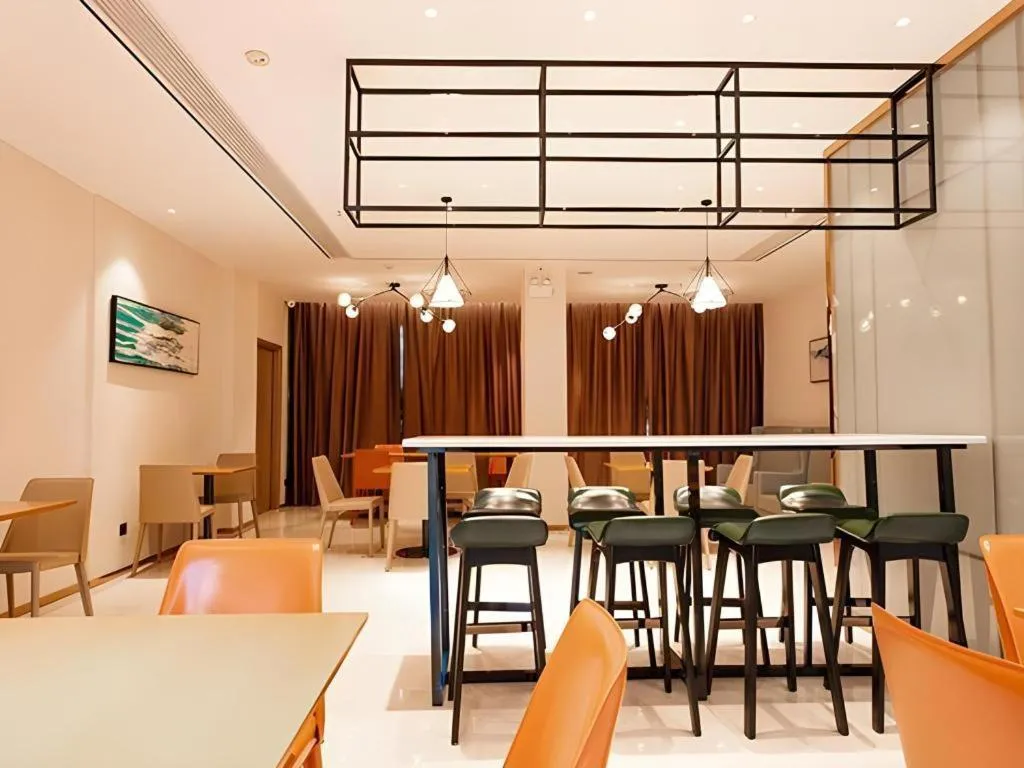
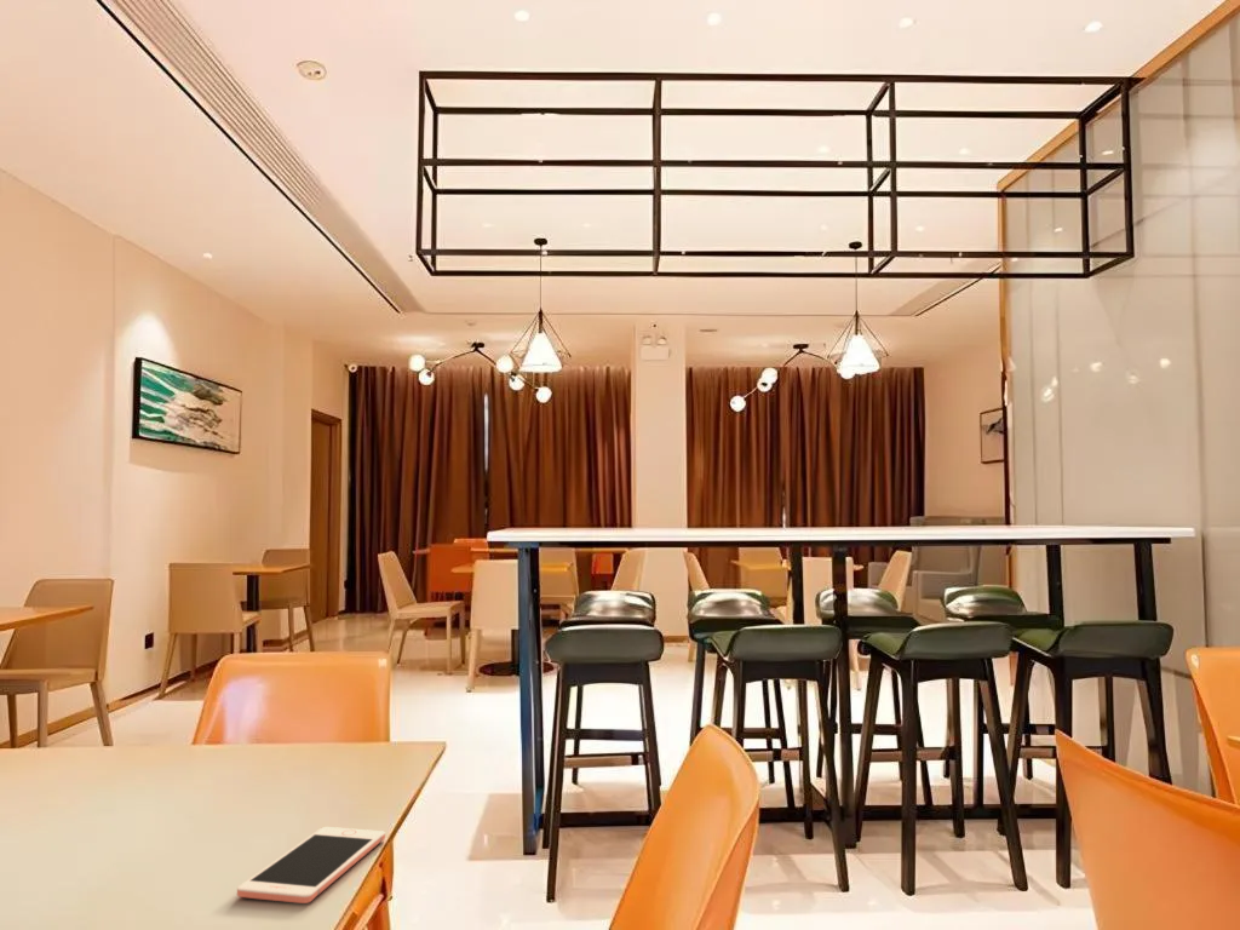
+ cell phone (316, 861)
